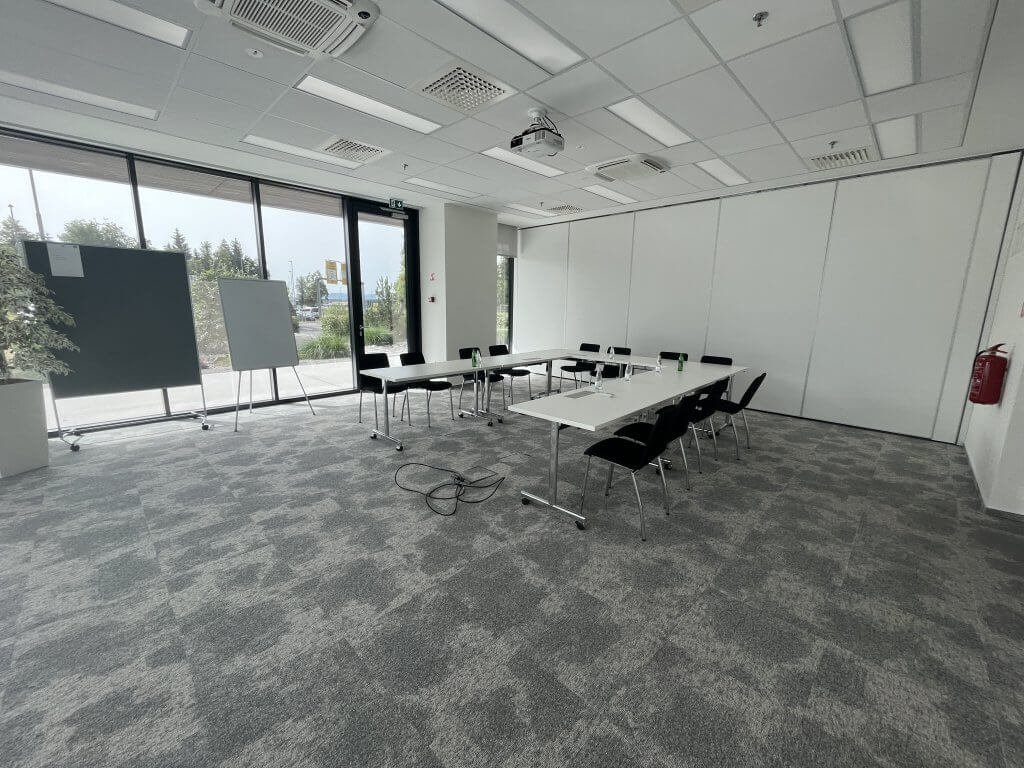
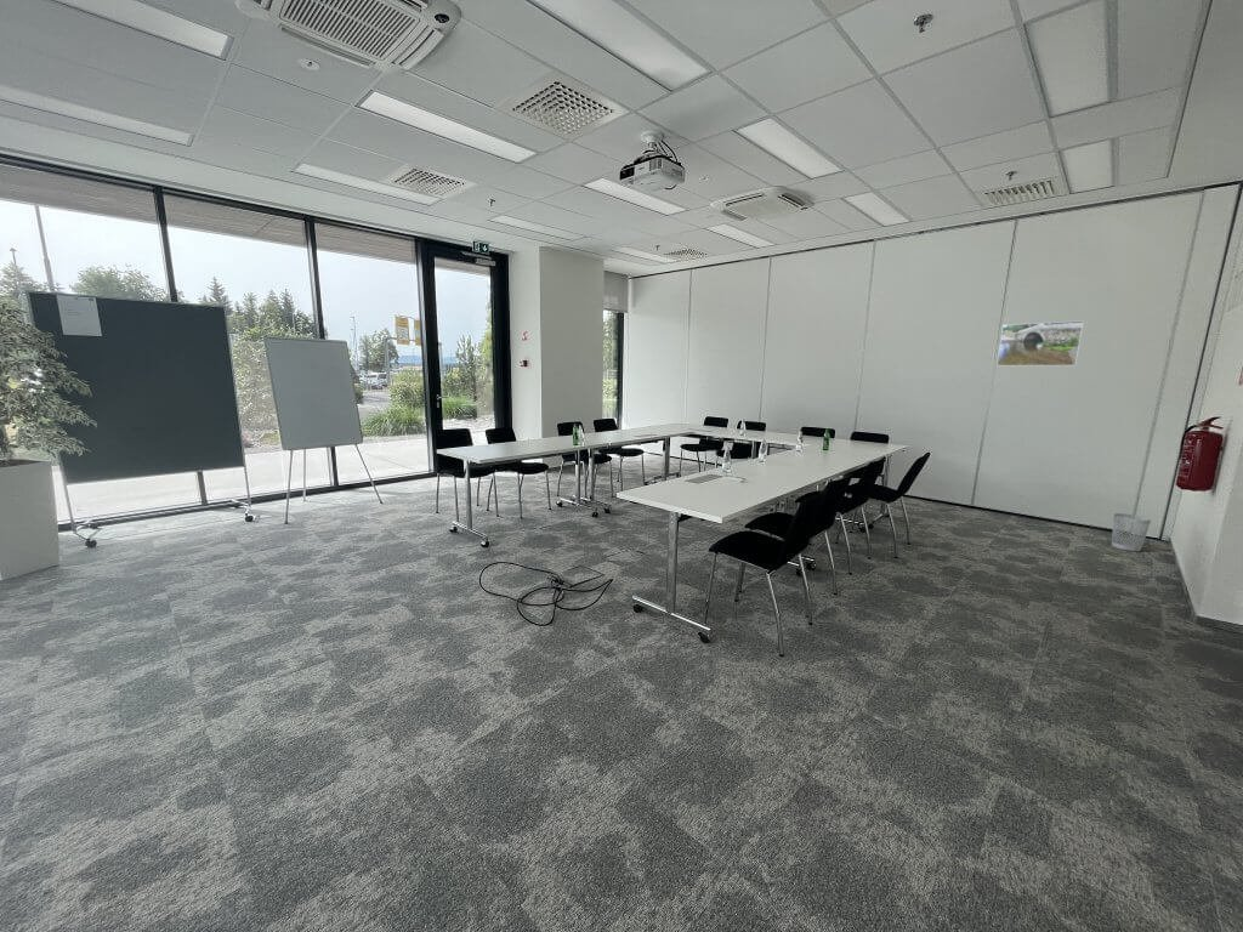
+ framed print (1038, 343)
+ wastebasket (1129, 532)
